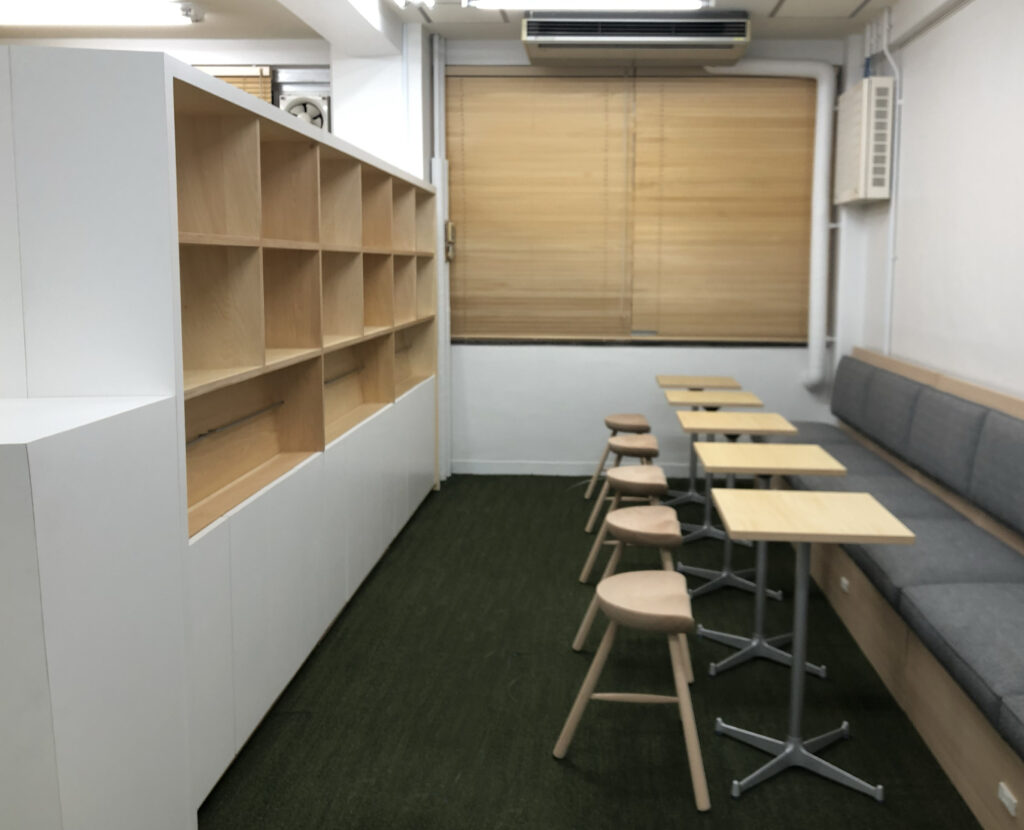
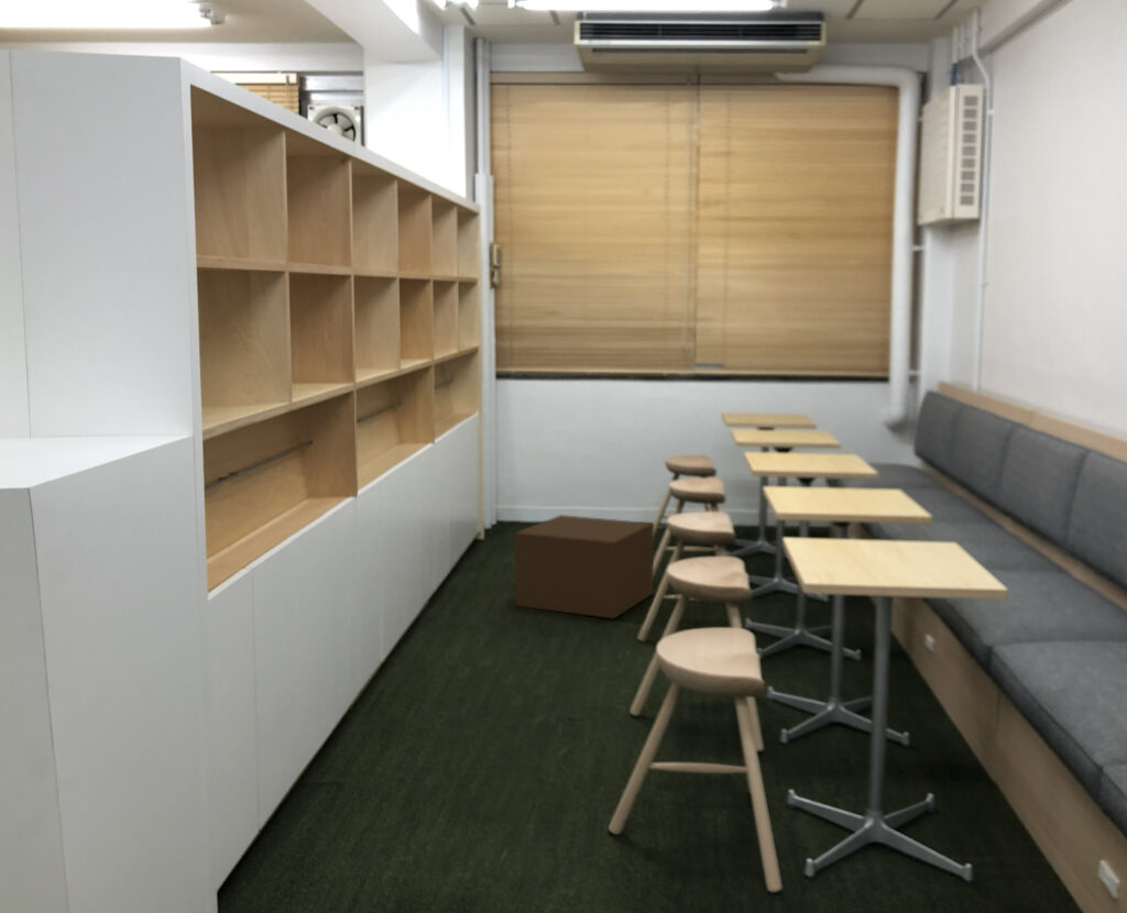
+ cardboard box (586, 563)
